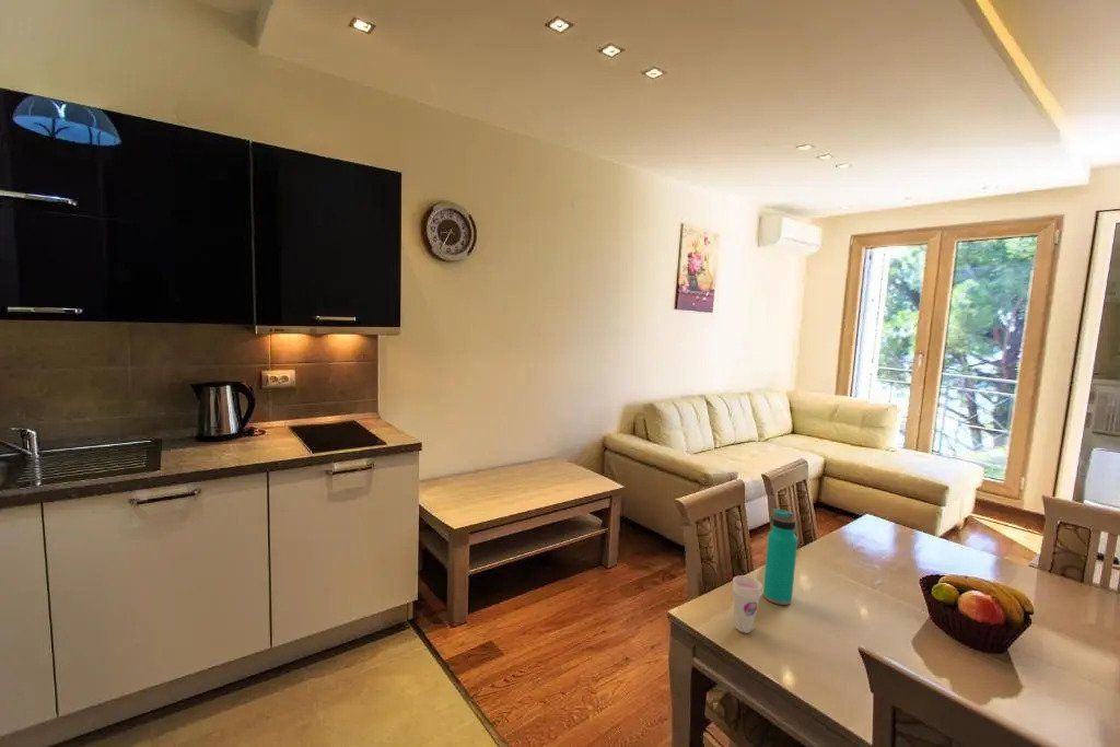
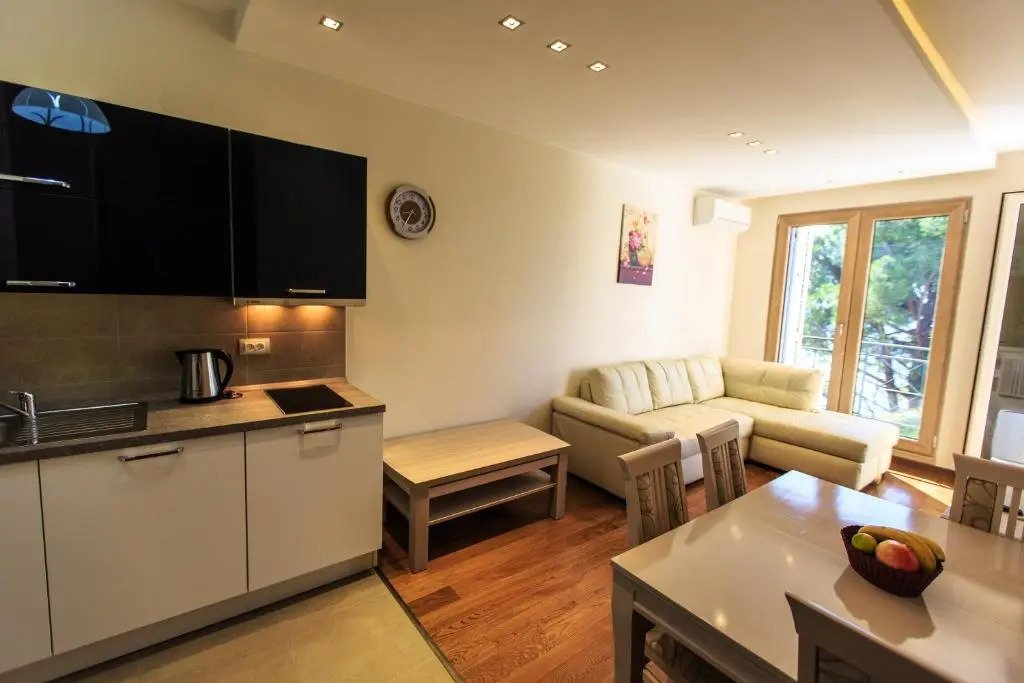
- cup (745, 605)
- water bottle (781, 555)
